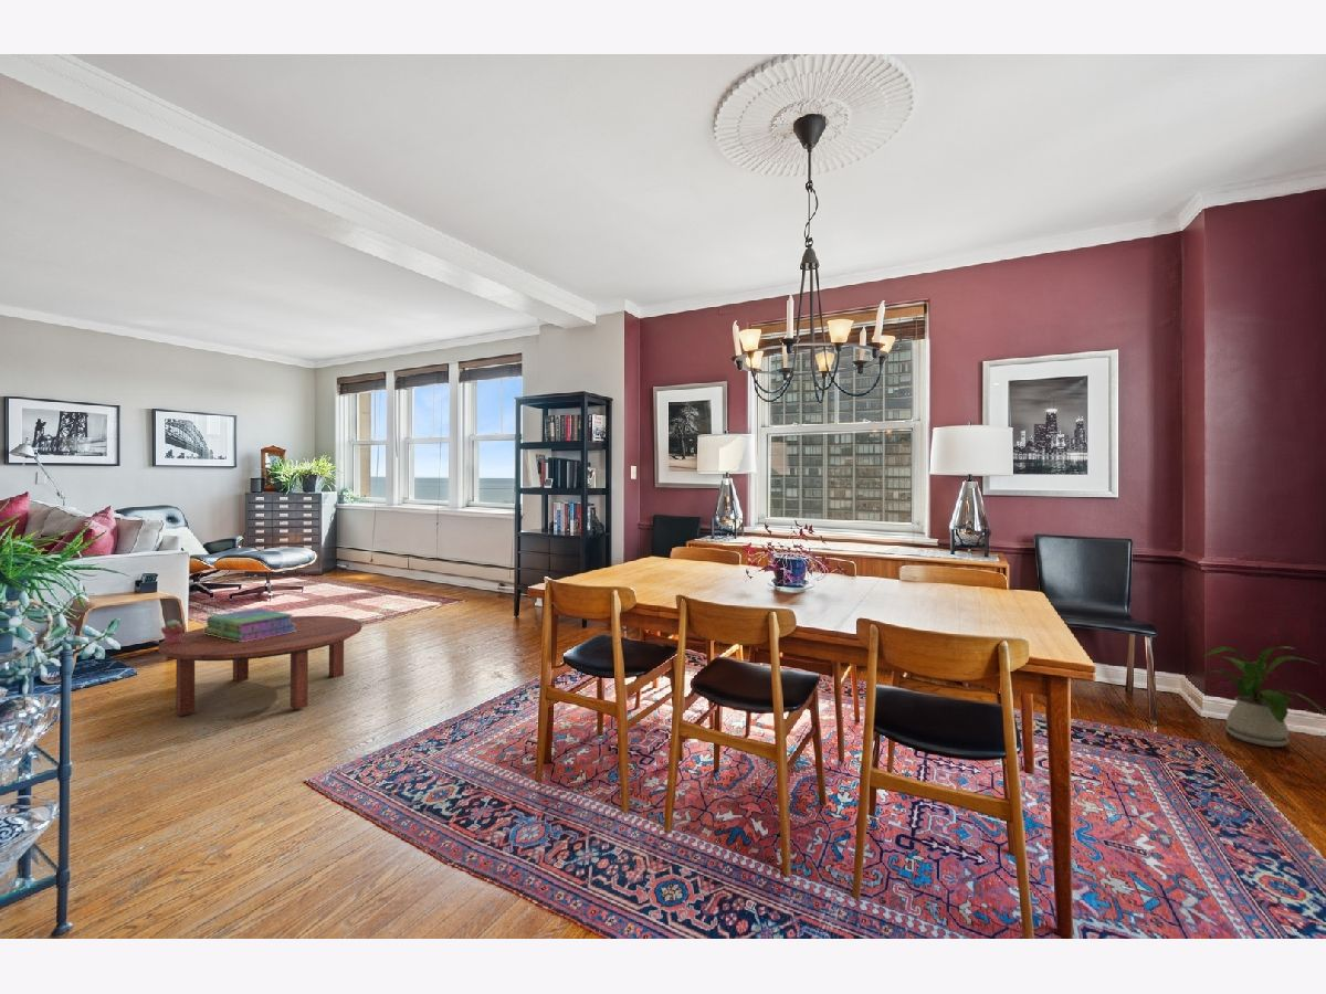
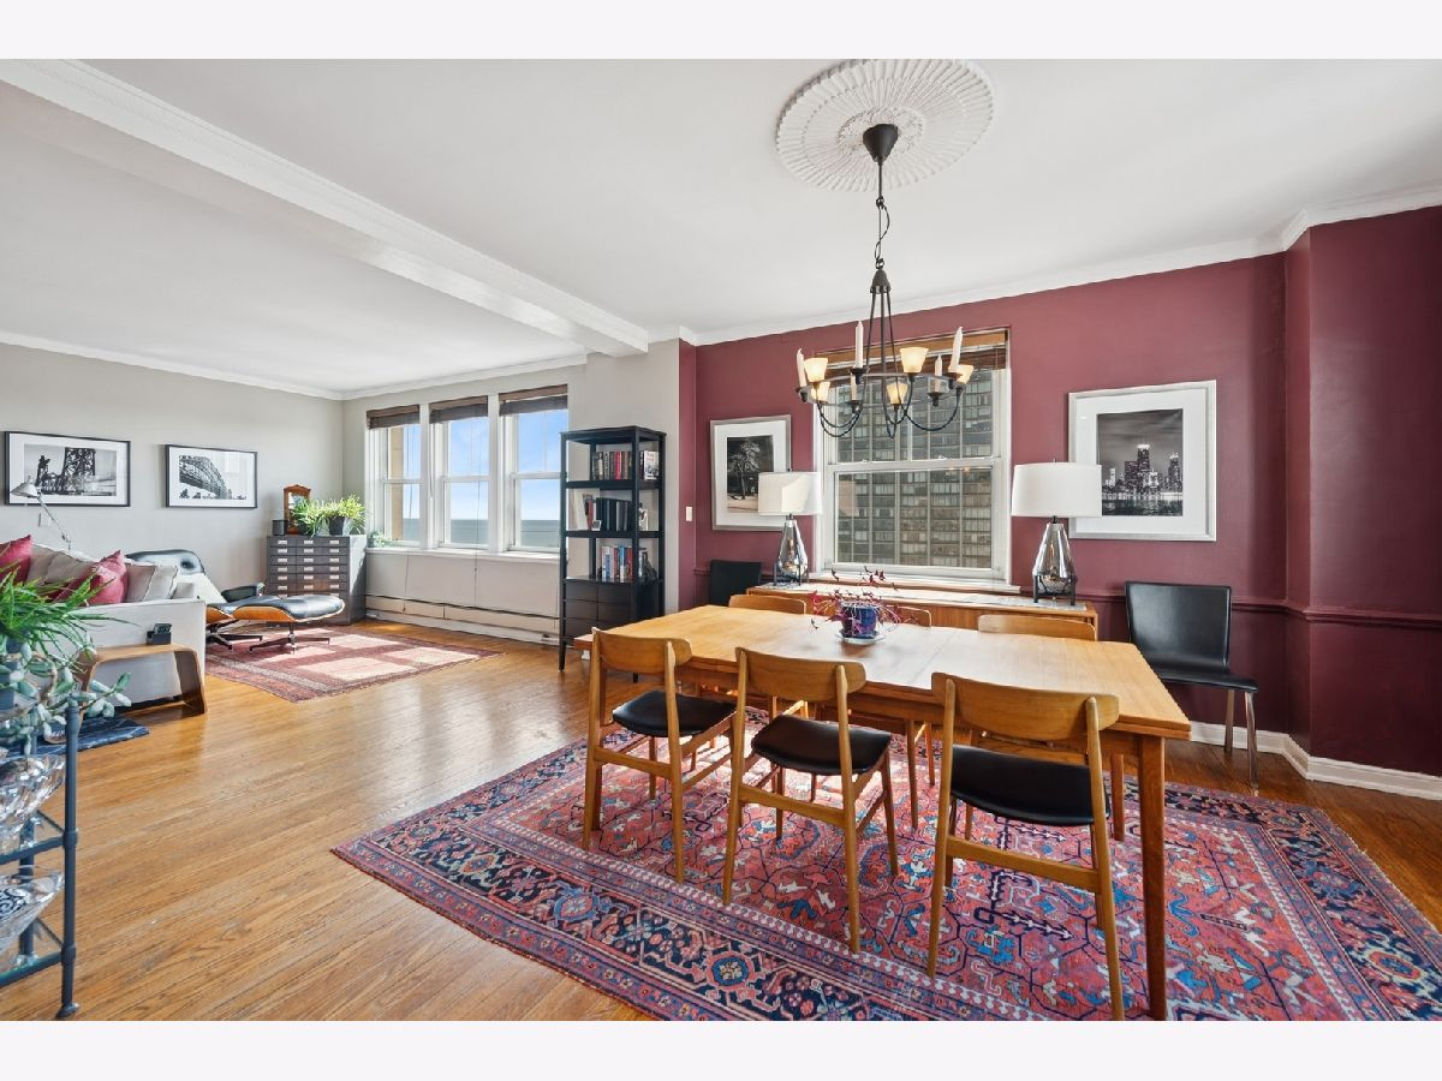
- house plant (1255, 686)
- stack of books (250, 623)
- potted succulent (172, 631)
- coffee table (267, 656)
